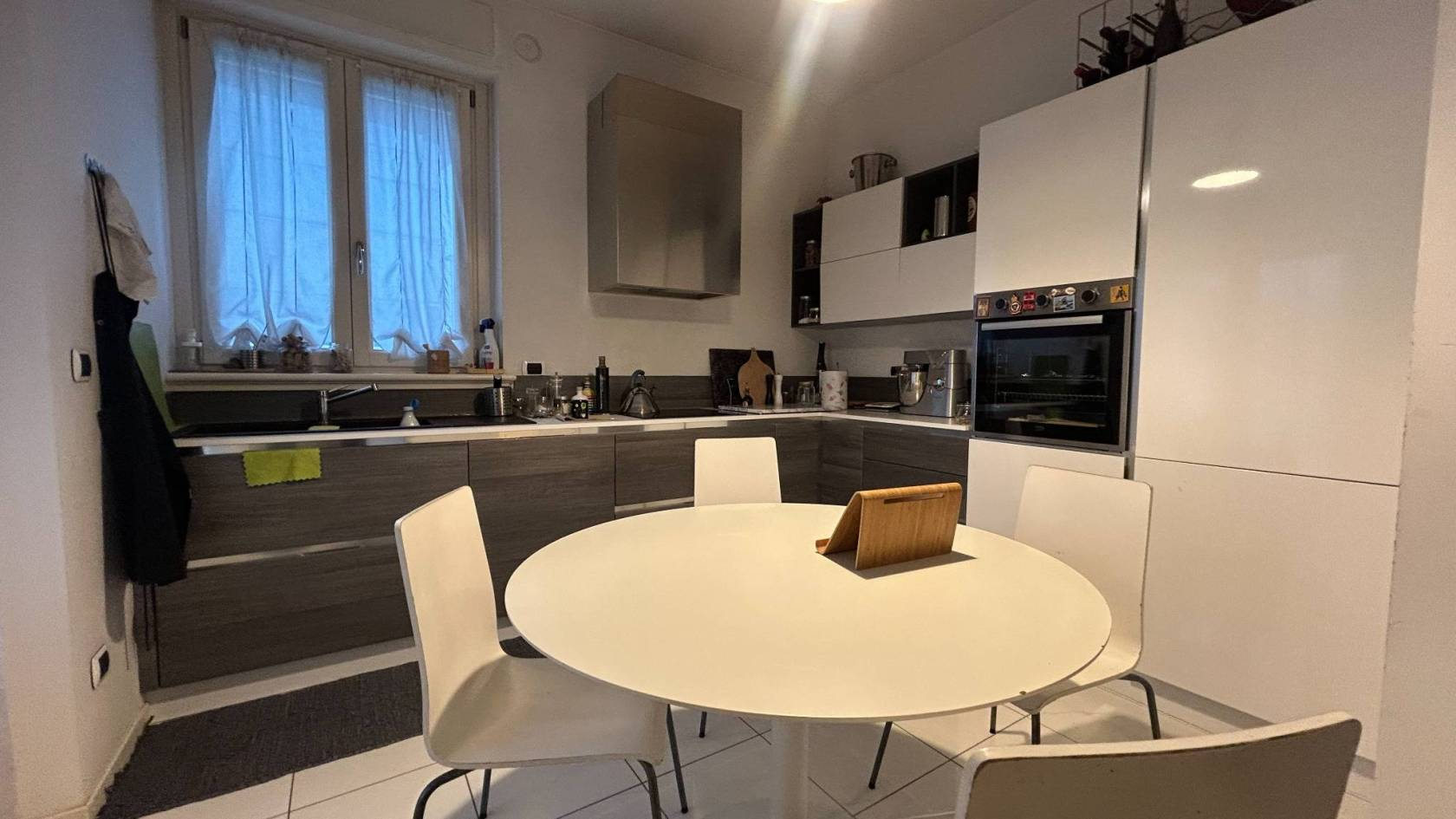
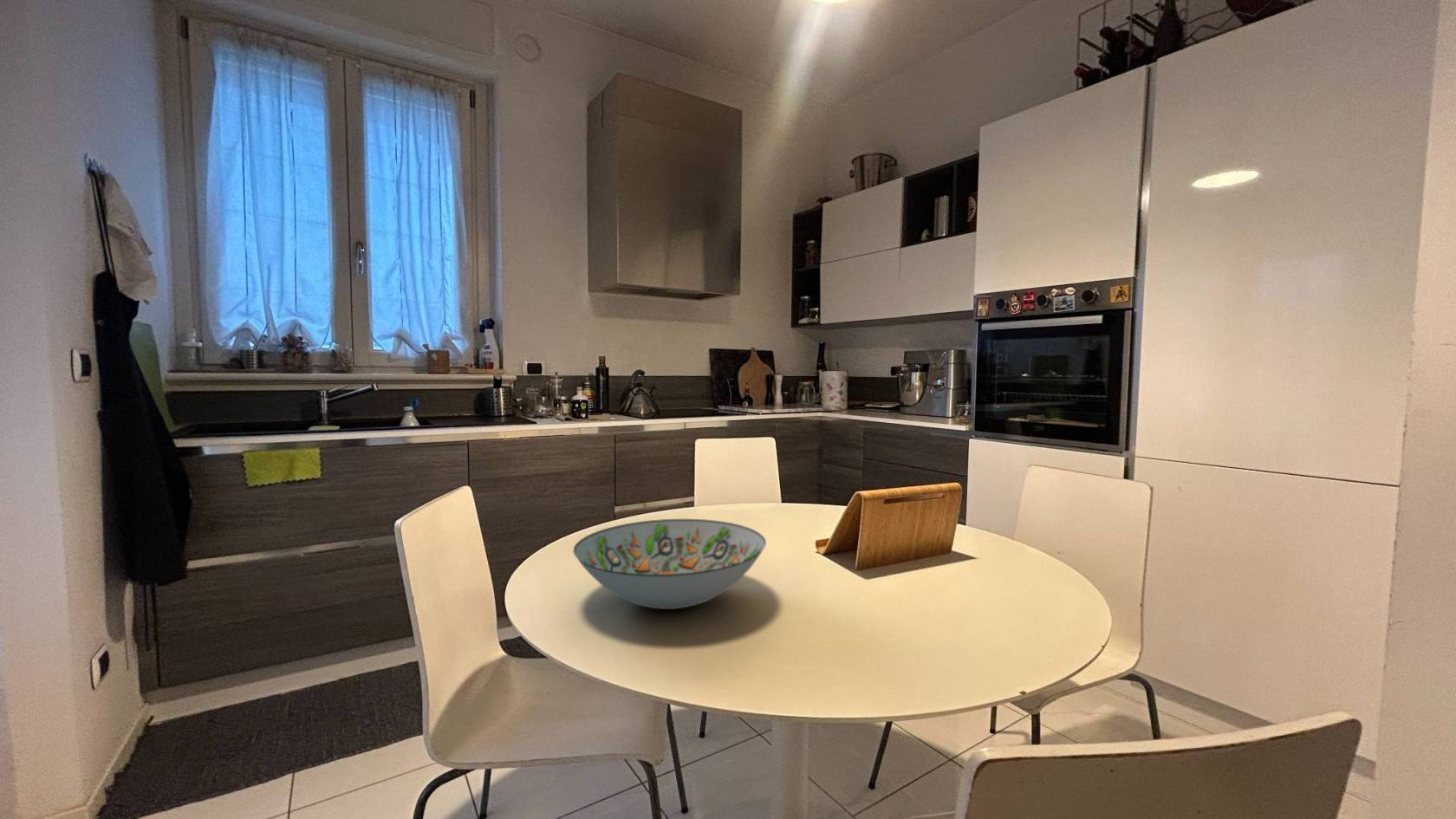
+ decorative bowl (671, 569)
